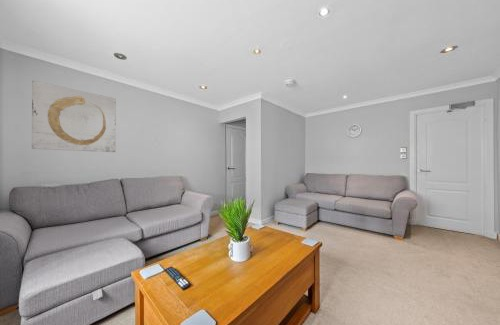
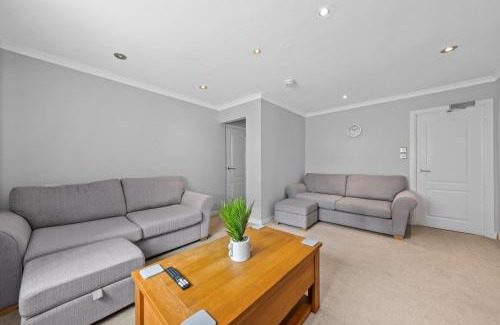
- wall art (78, 120)
